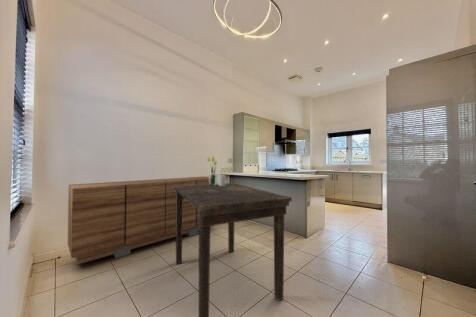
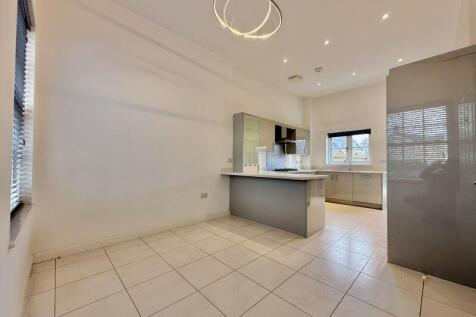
- sideboard (158, 210)
- bouquet (214, 173)
- dining table (228, 234)
